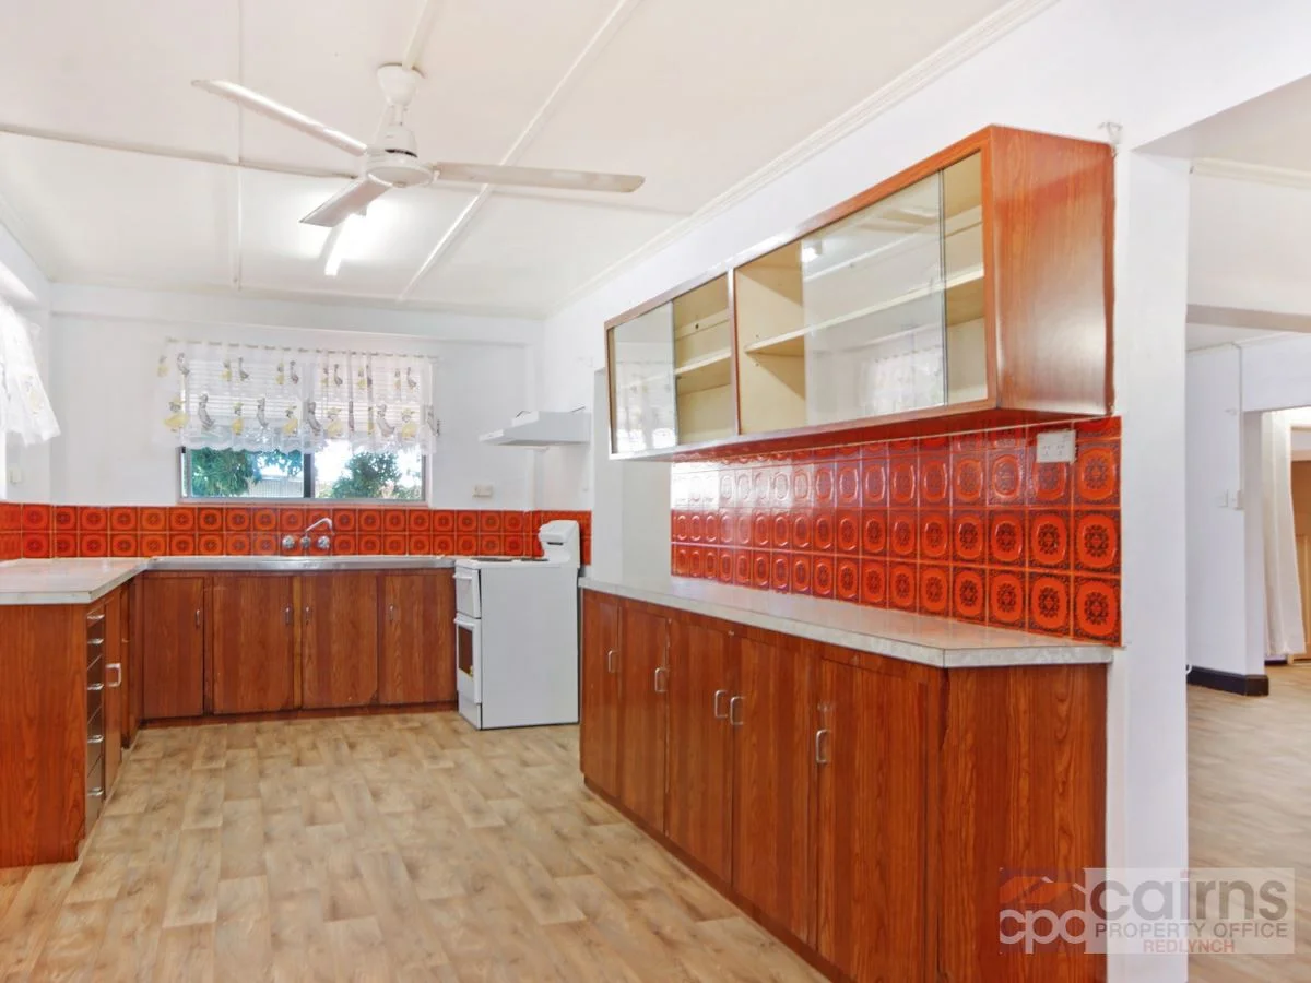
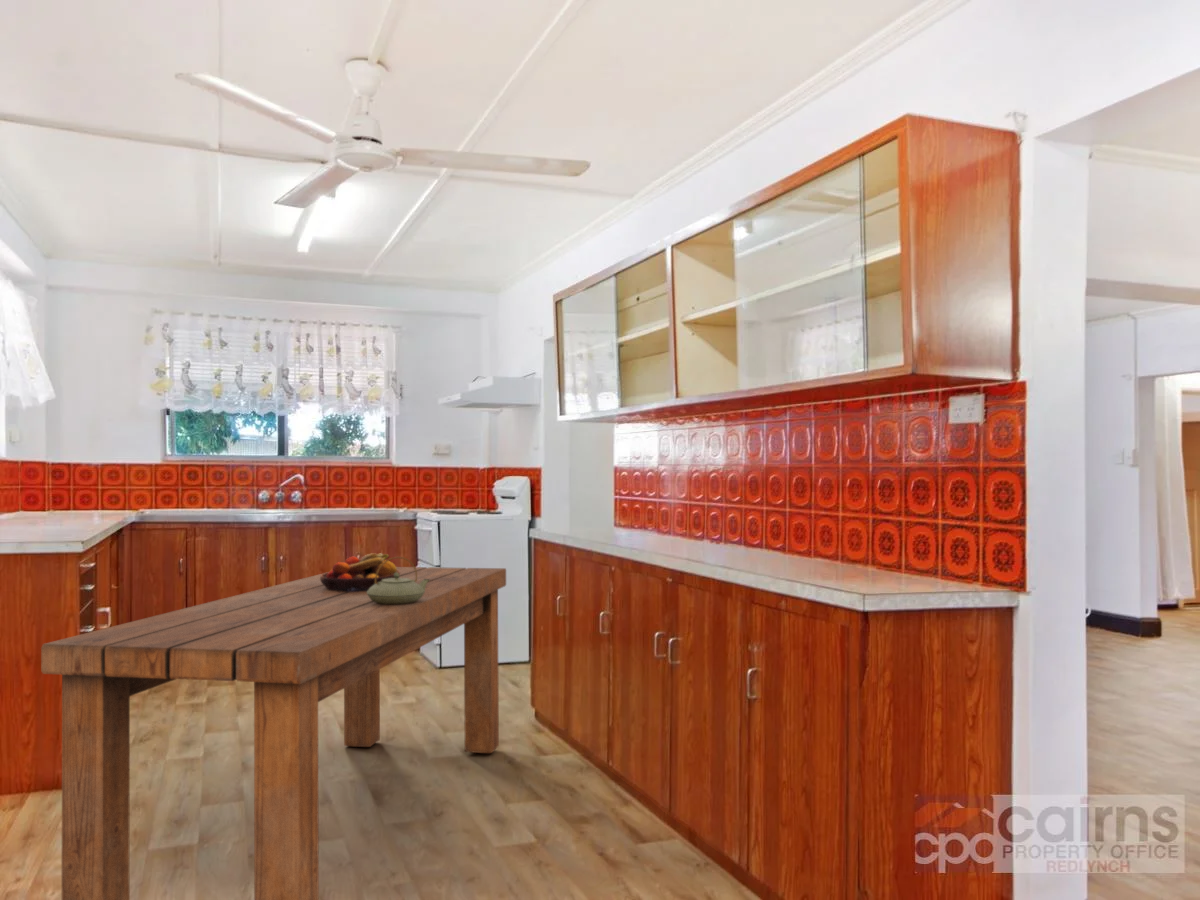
+ dining table (344, 706)
+ fruit bowl (360, 569)
+ teapot (399, 578)
